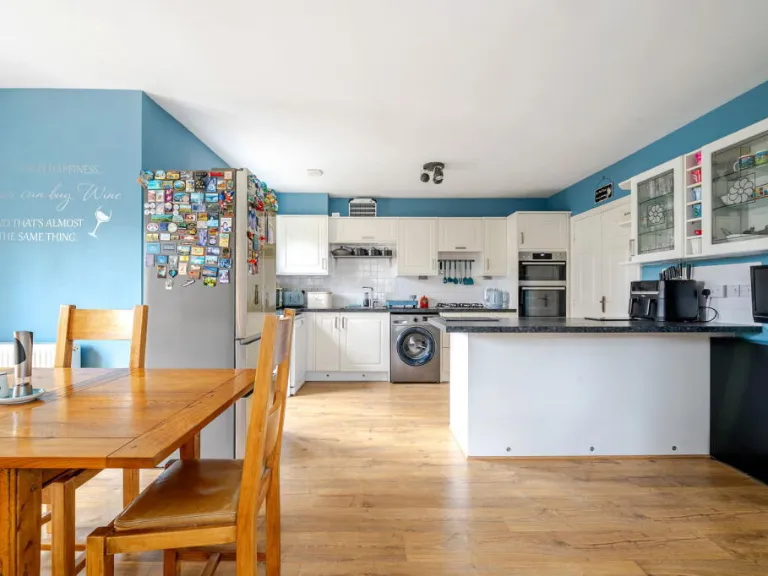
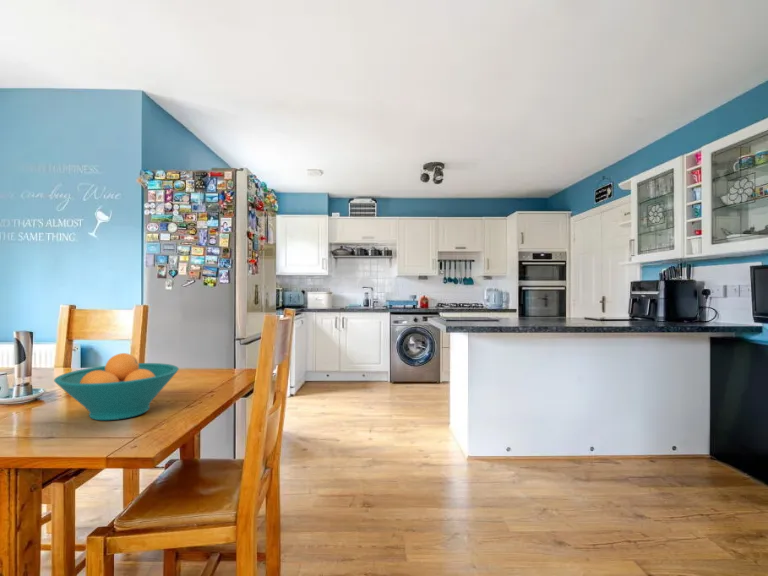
+ fruit bowl (120, 383)
